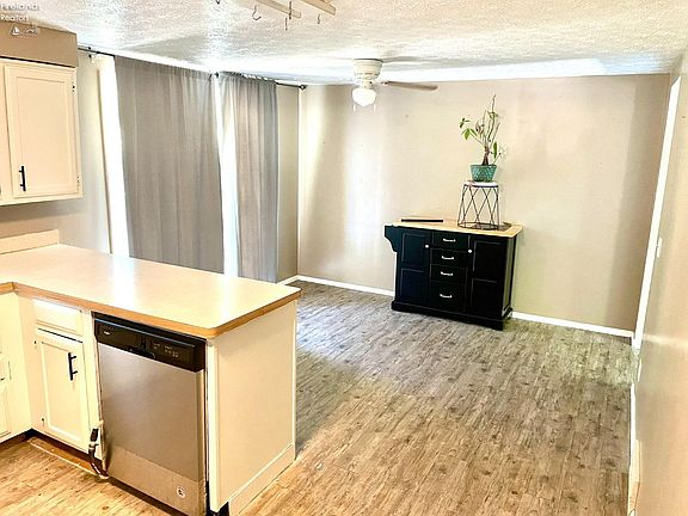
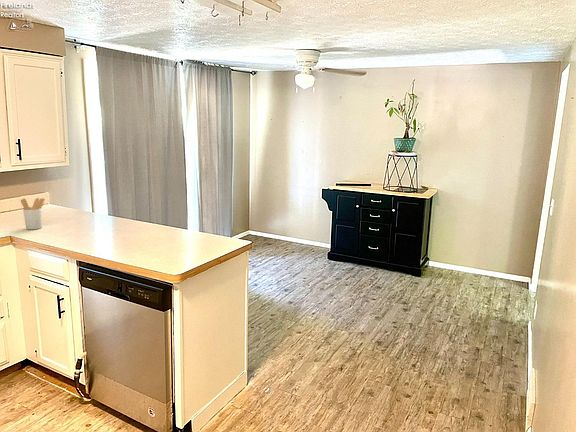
+ utensil holder (35, 212)
